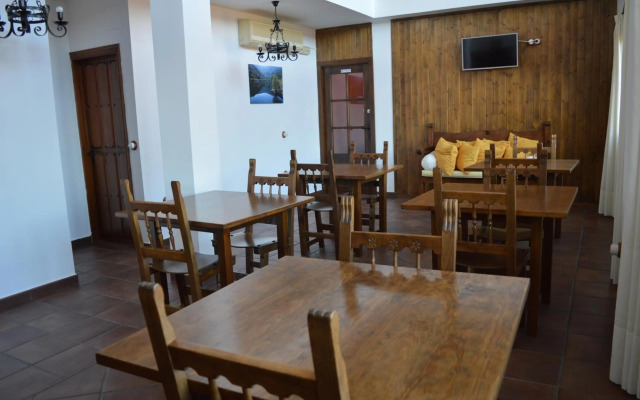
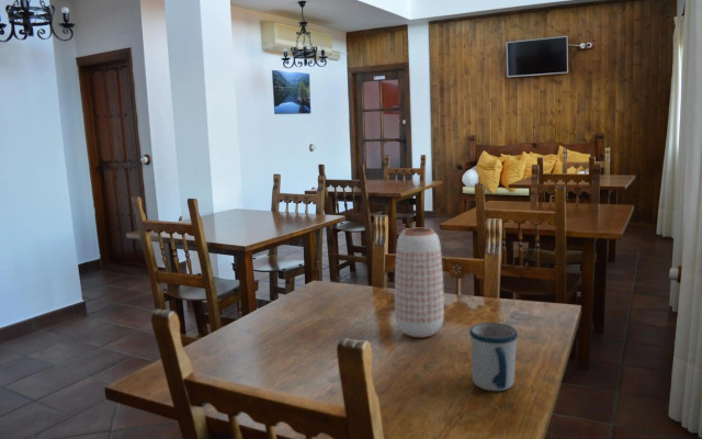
+ mug (492, 358)
+ planter (418, 282)
